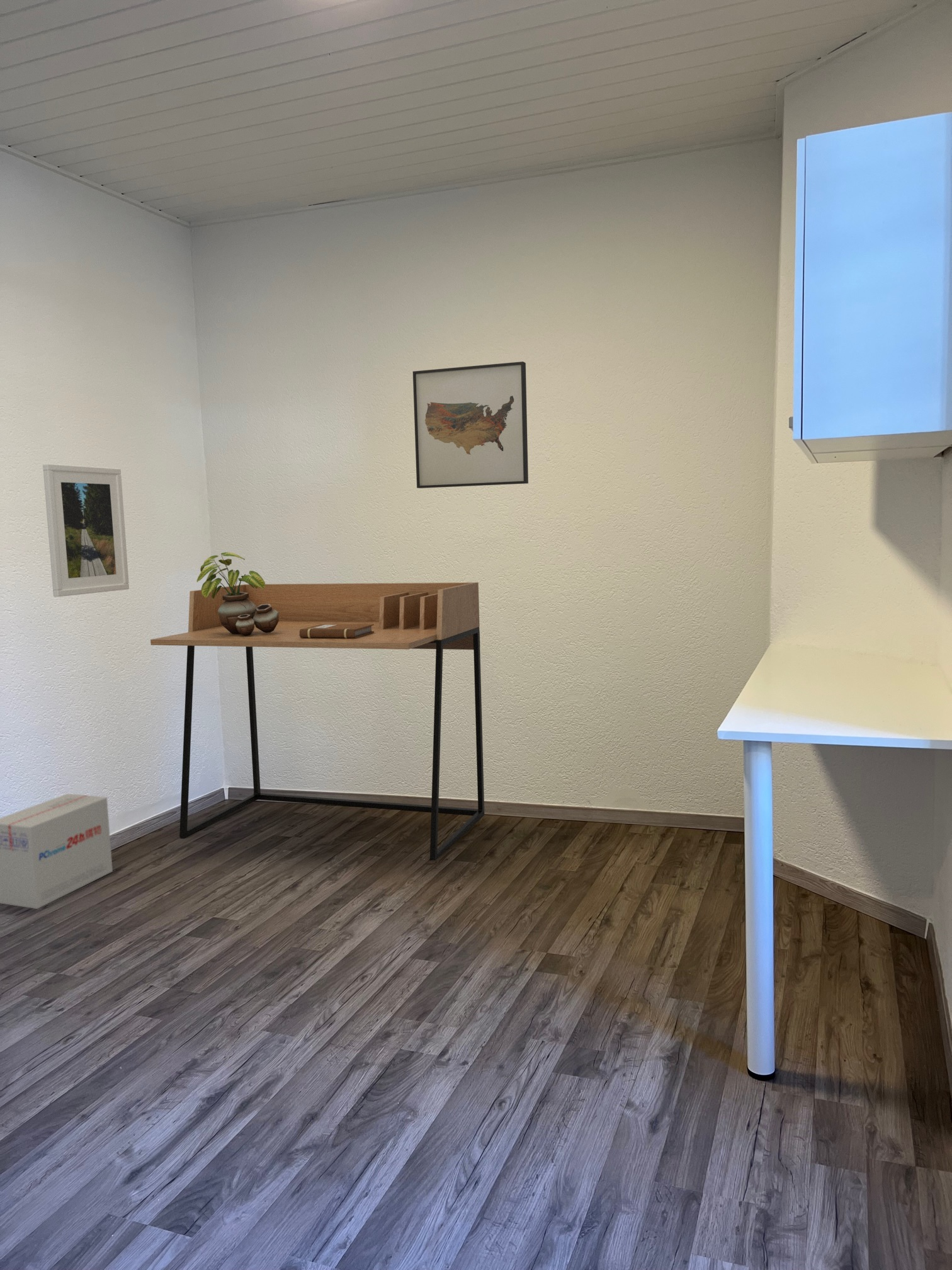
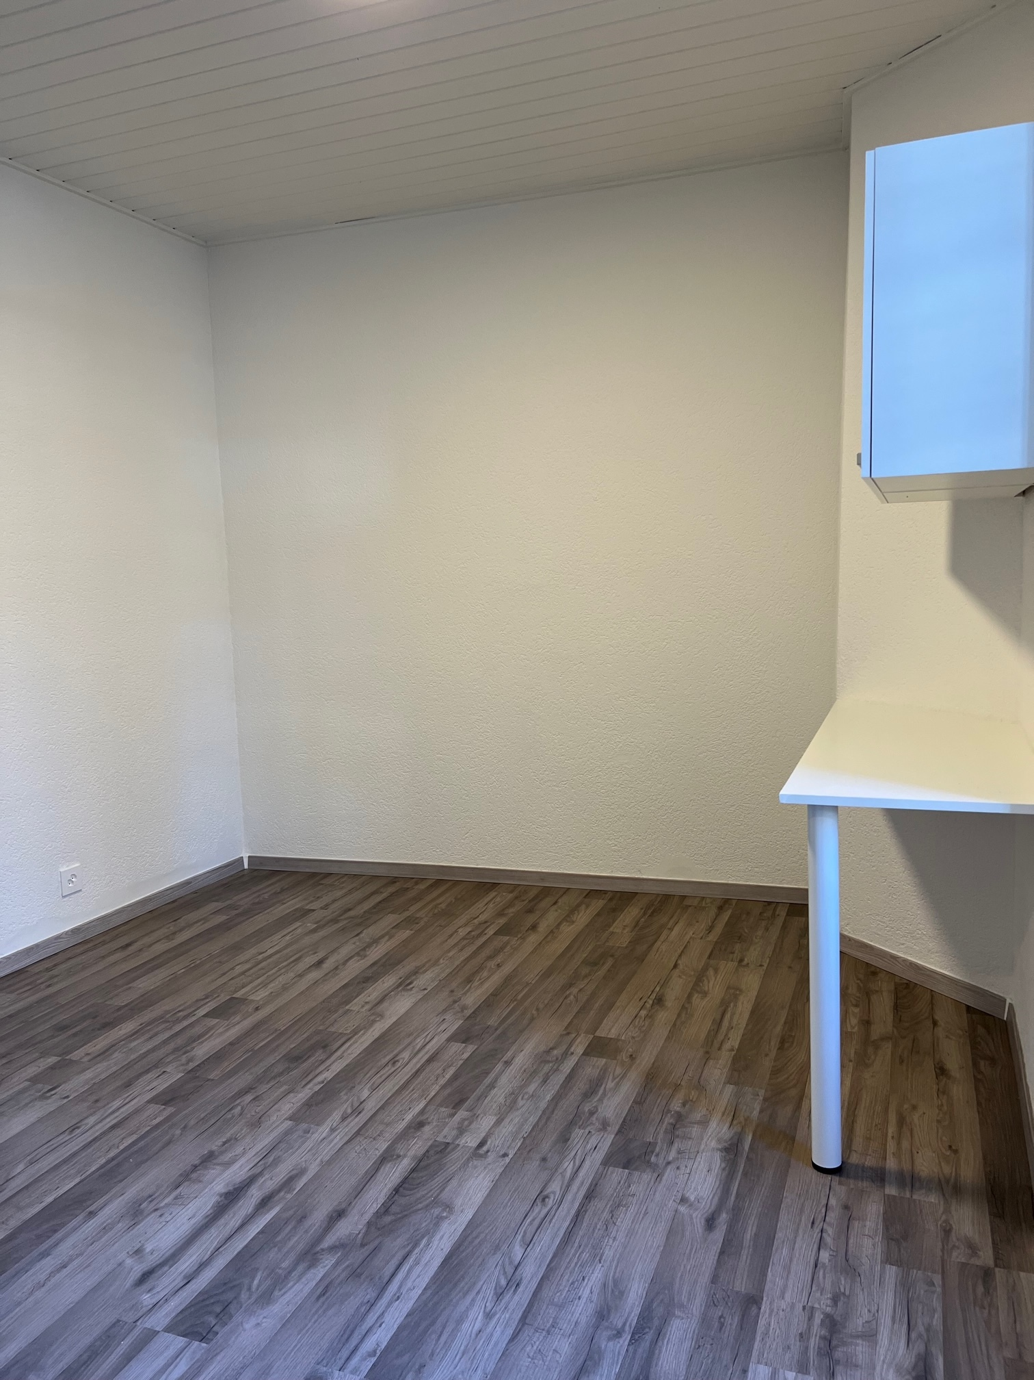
- cardboard box (53, 848)
- wall art (470, 426)
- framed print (88, 530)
- potted plant (234, 593)
- notebook (336, 630)
- desk (324, 648)
